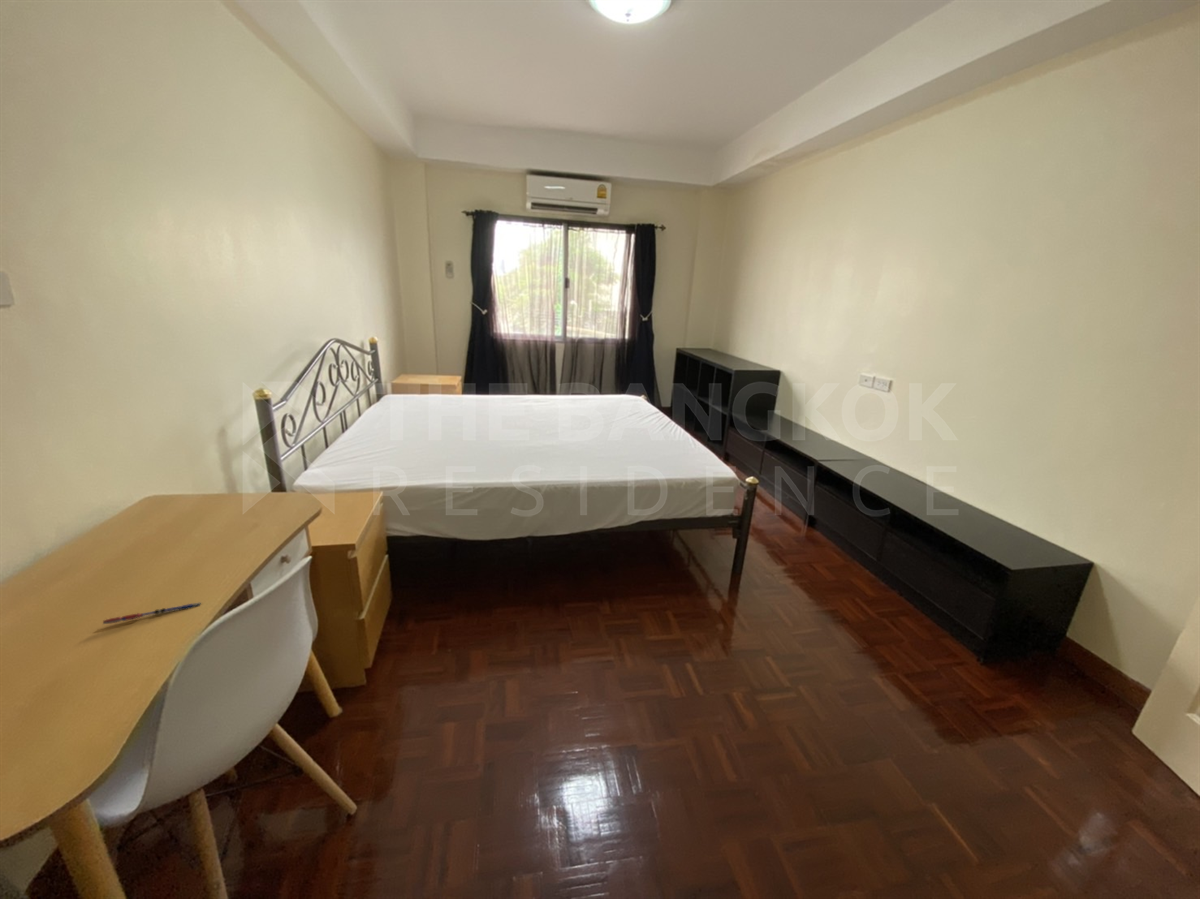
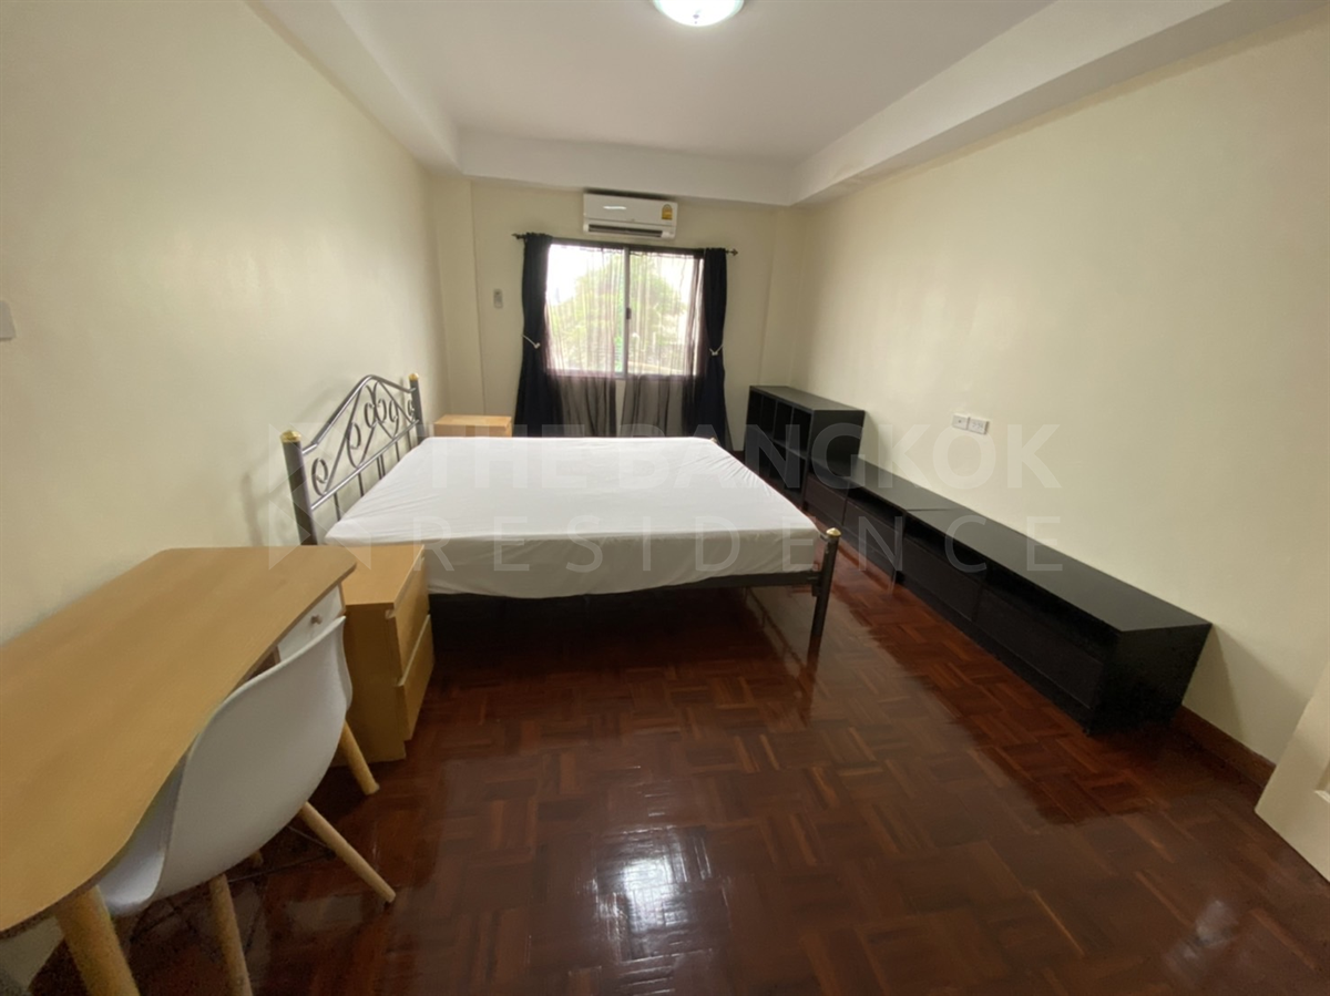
- pen (153, 611)
